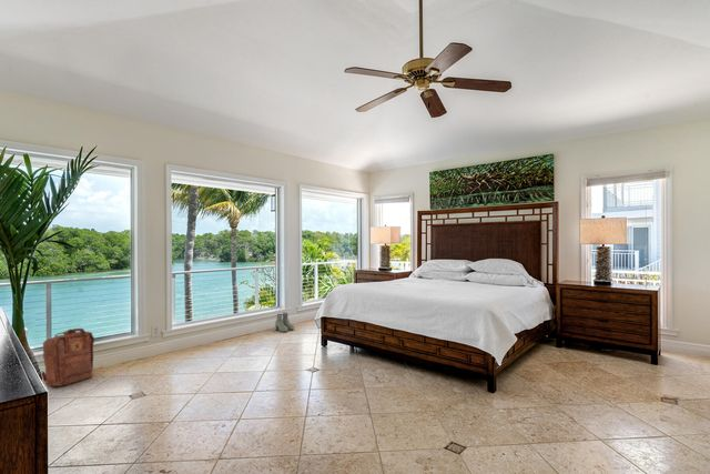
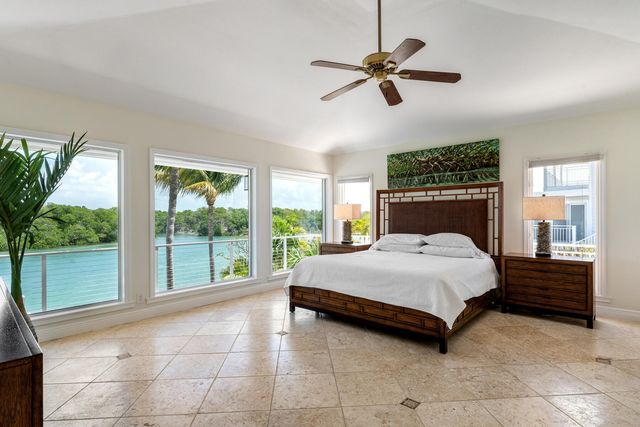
- backpack (68, 354)
- boots (284, 321)
